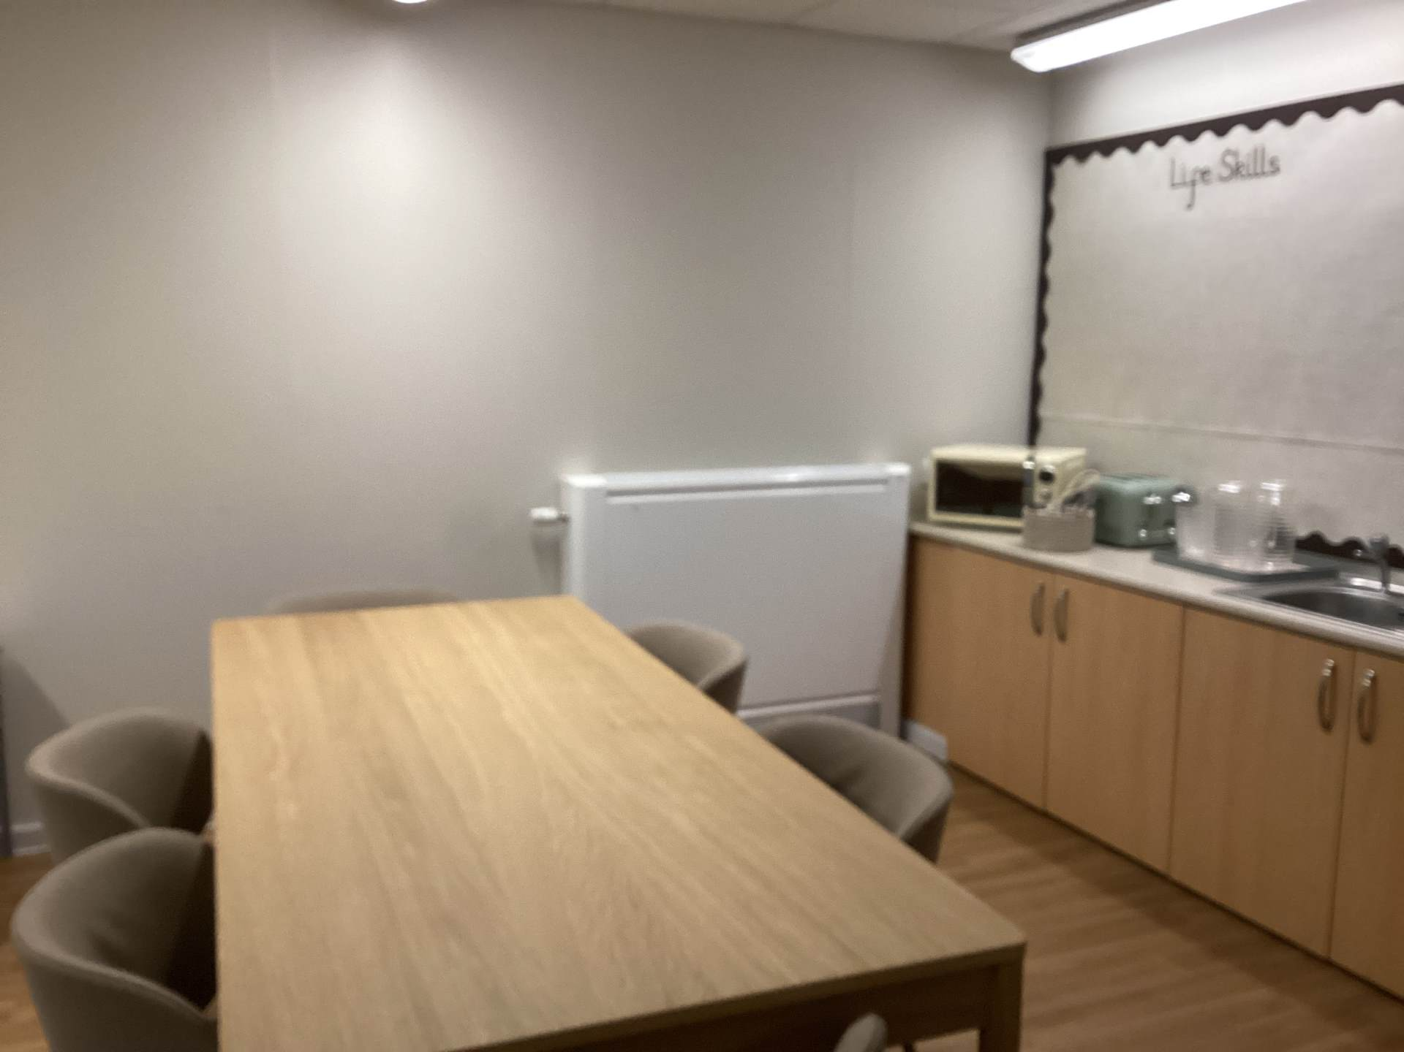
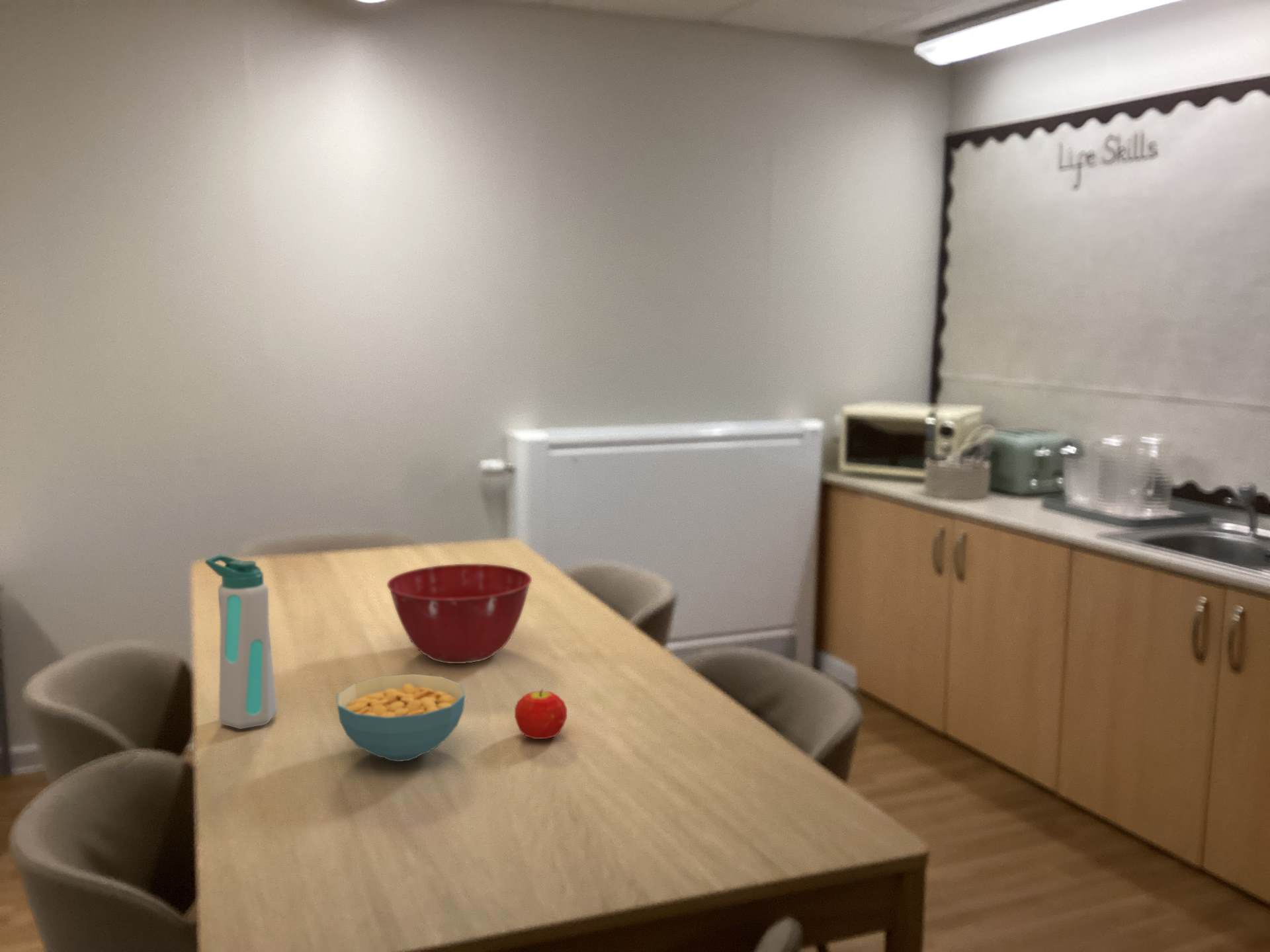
+ cereal bowl (402, 724)
+ fruit (540, 712)
+ mixing bowl (460, 616)
+ water bottle (241, 641)
